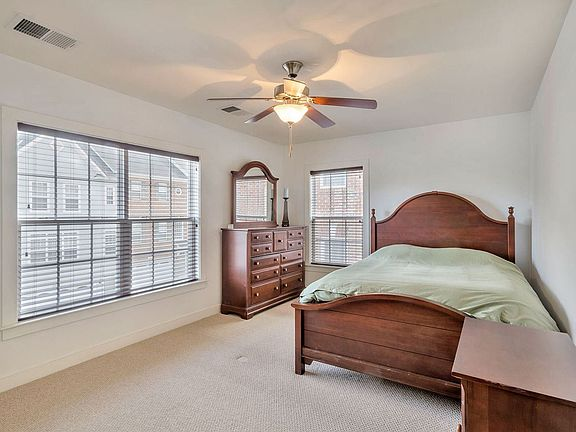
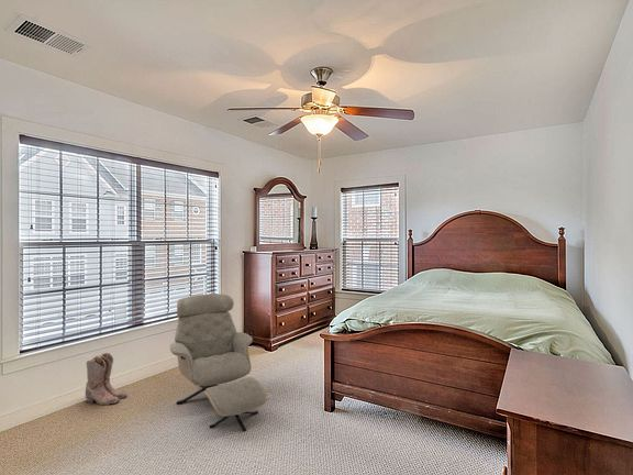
+ boots (106, 376)
+ armchair (220, 352)
